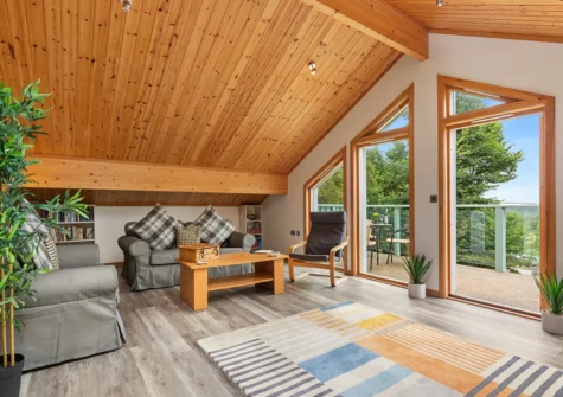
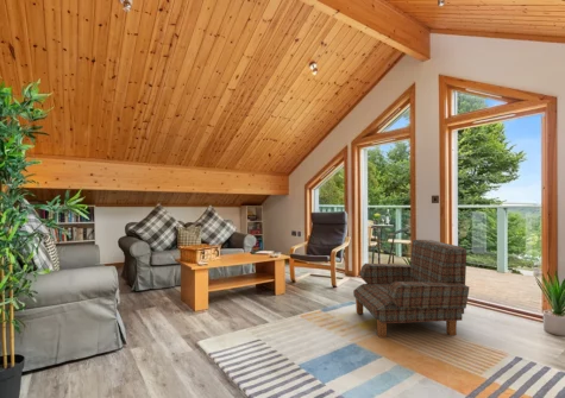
+ armchair (404, 283)
